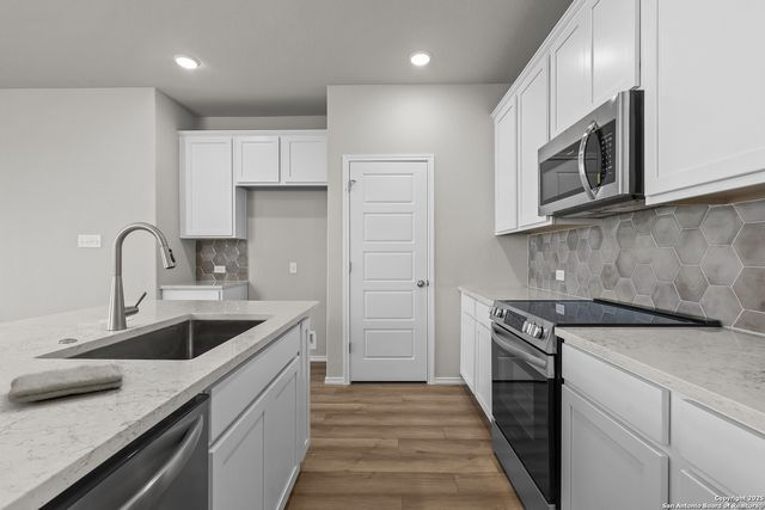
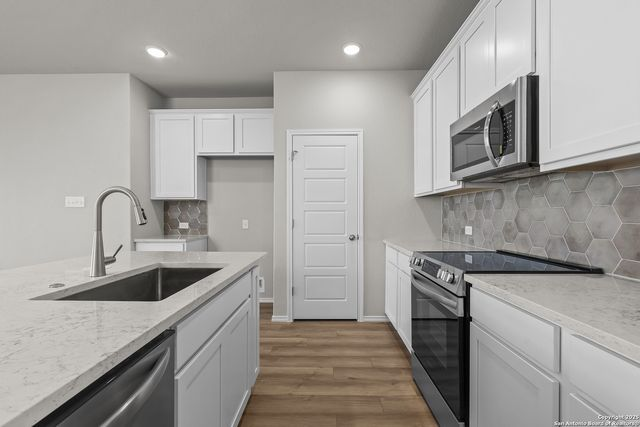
- washcloth (69, 380)
